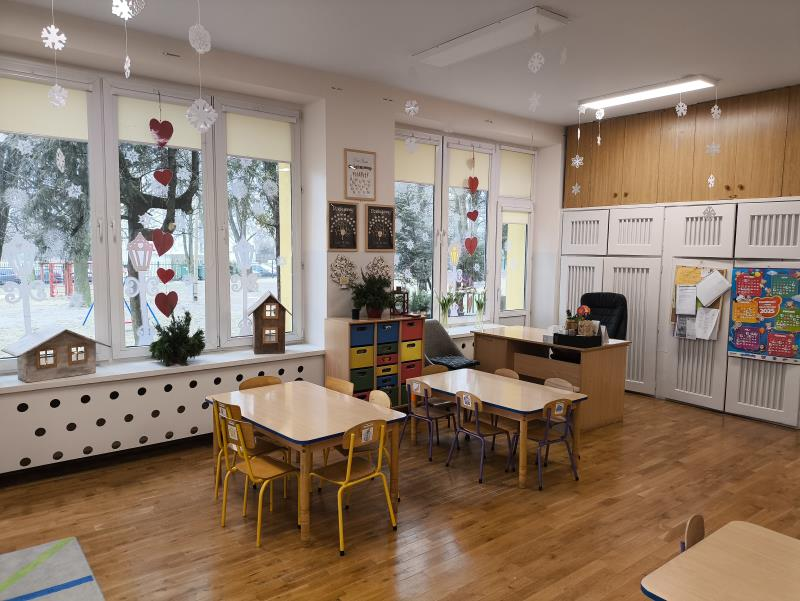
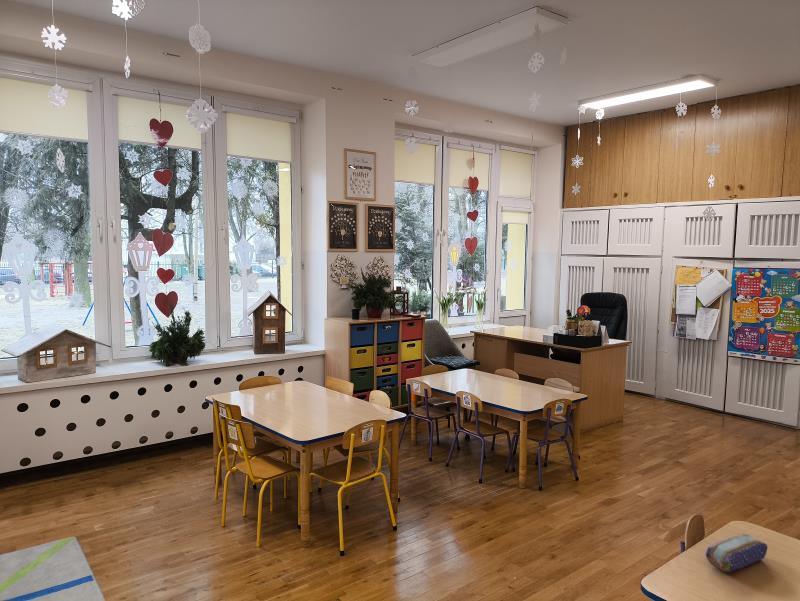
+ pencil case (736, 551)
